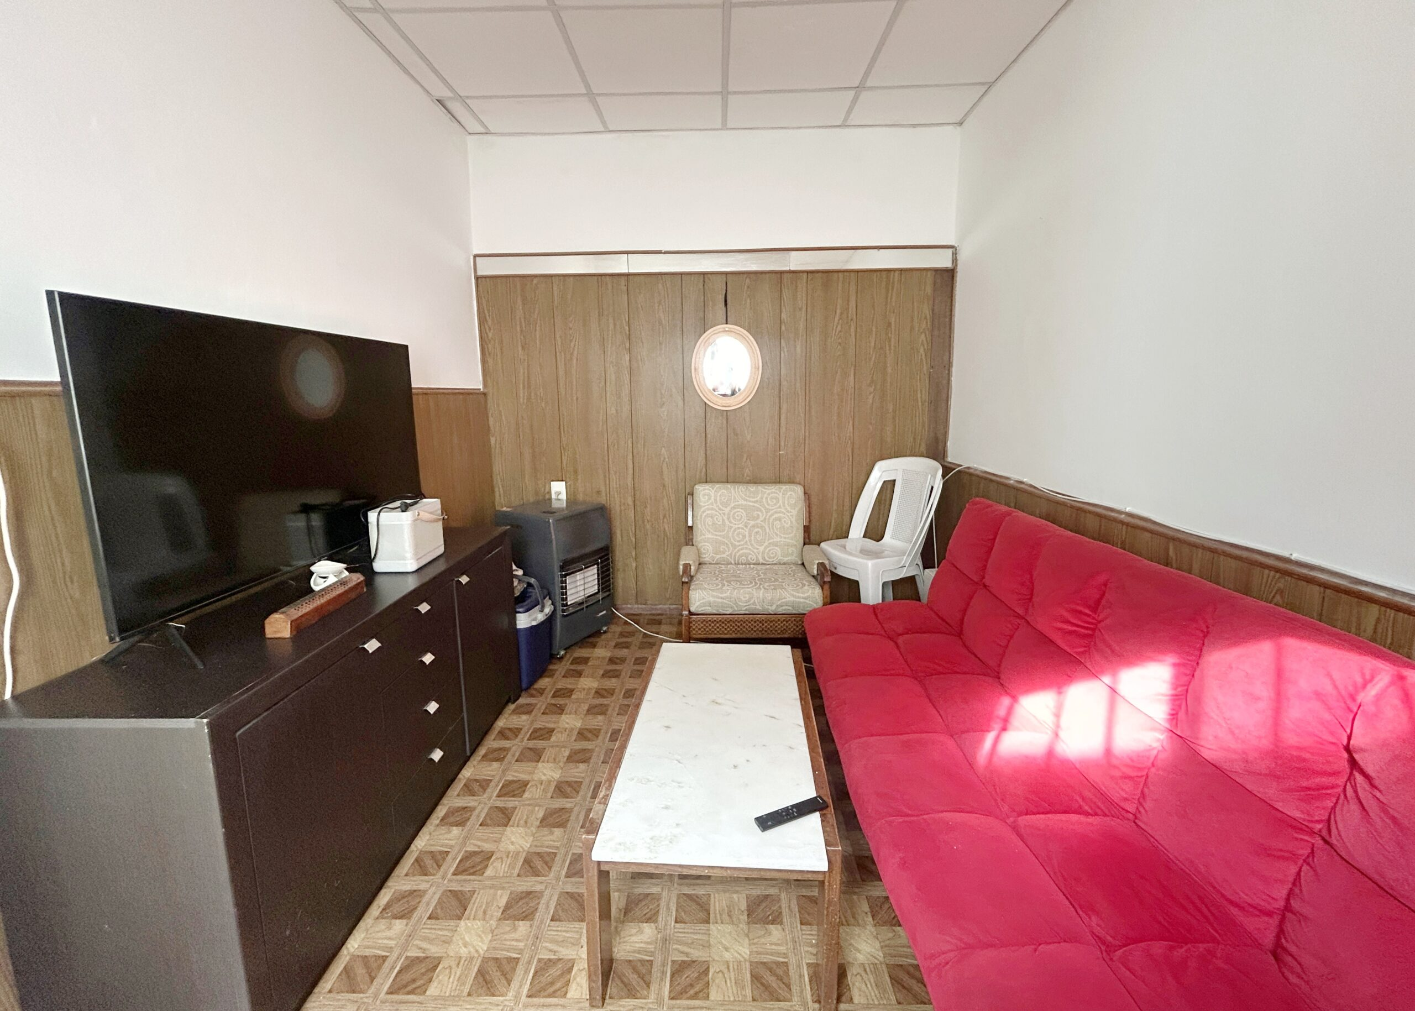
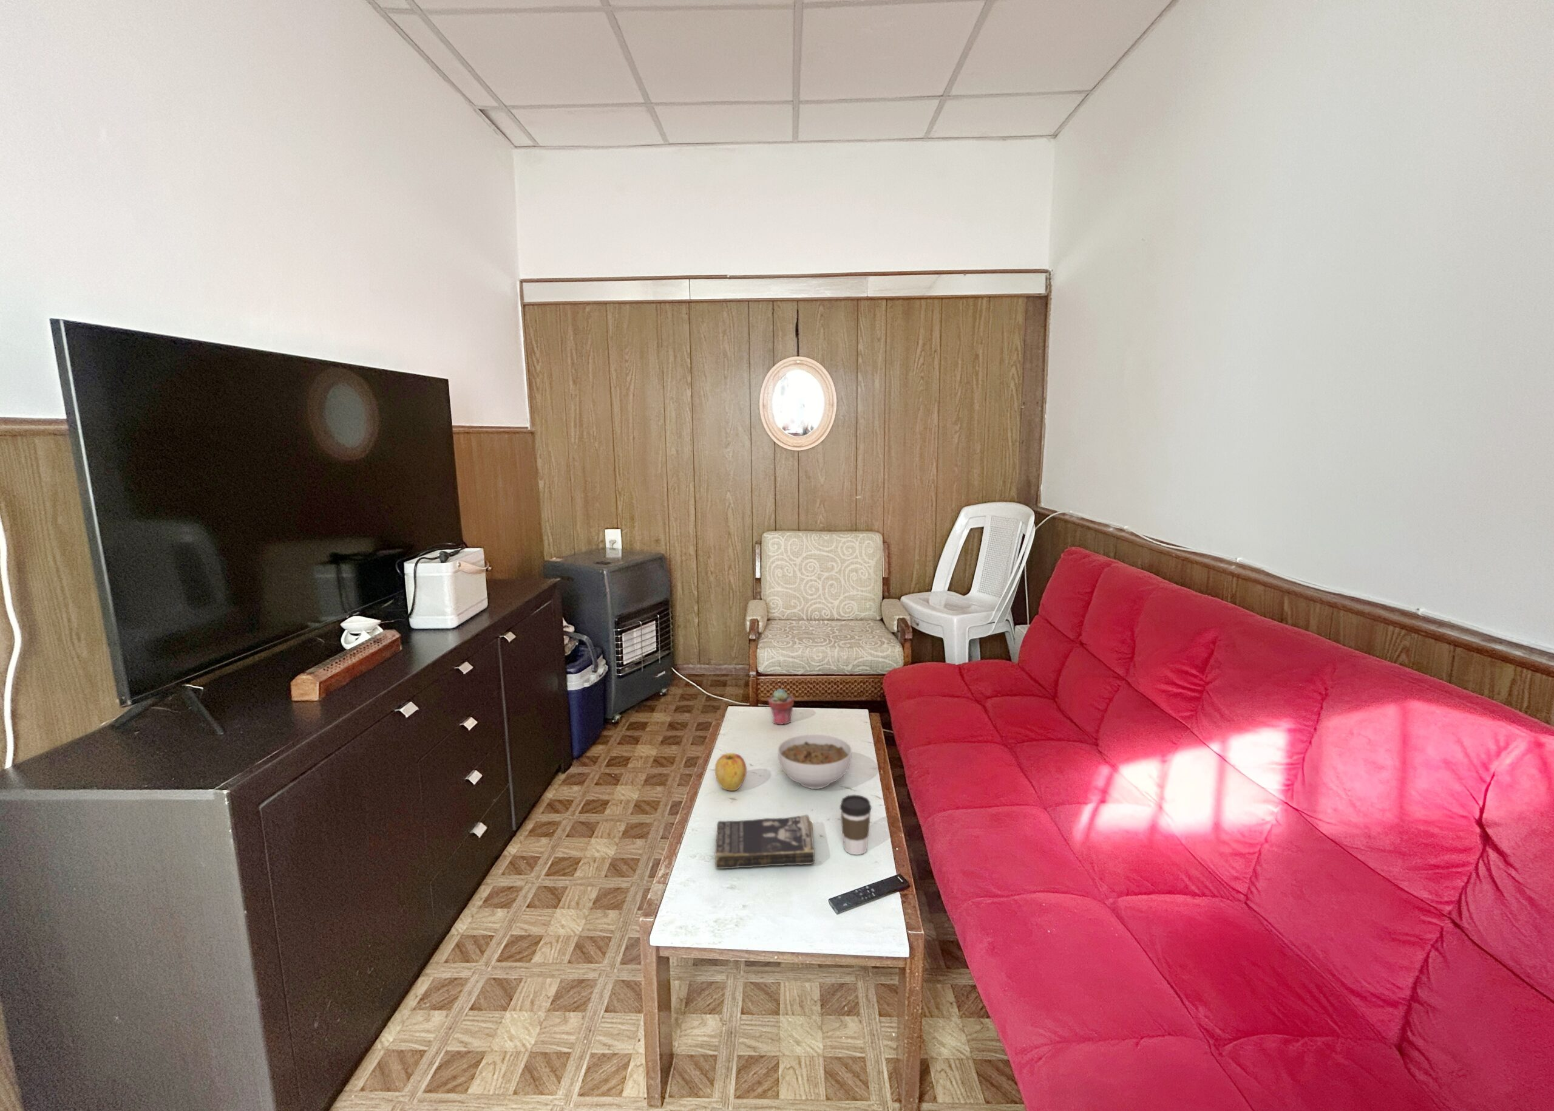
+ potted succulent (781, 705)
+ book (766, 840)
+ coffee cup (856, 825)
+ apple (731, 771)
+ bowl (815, 765)
